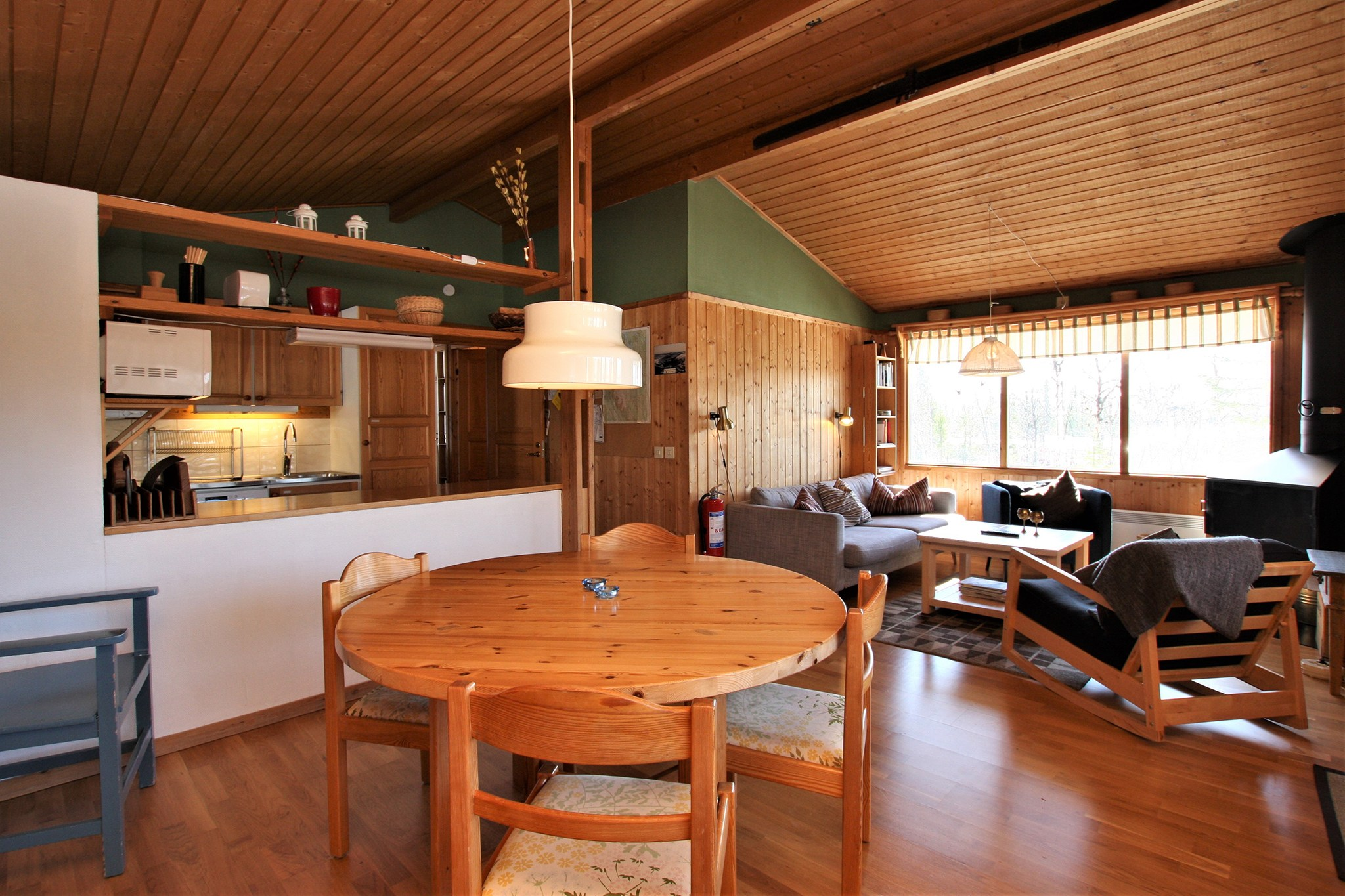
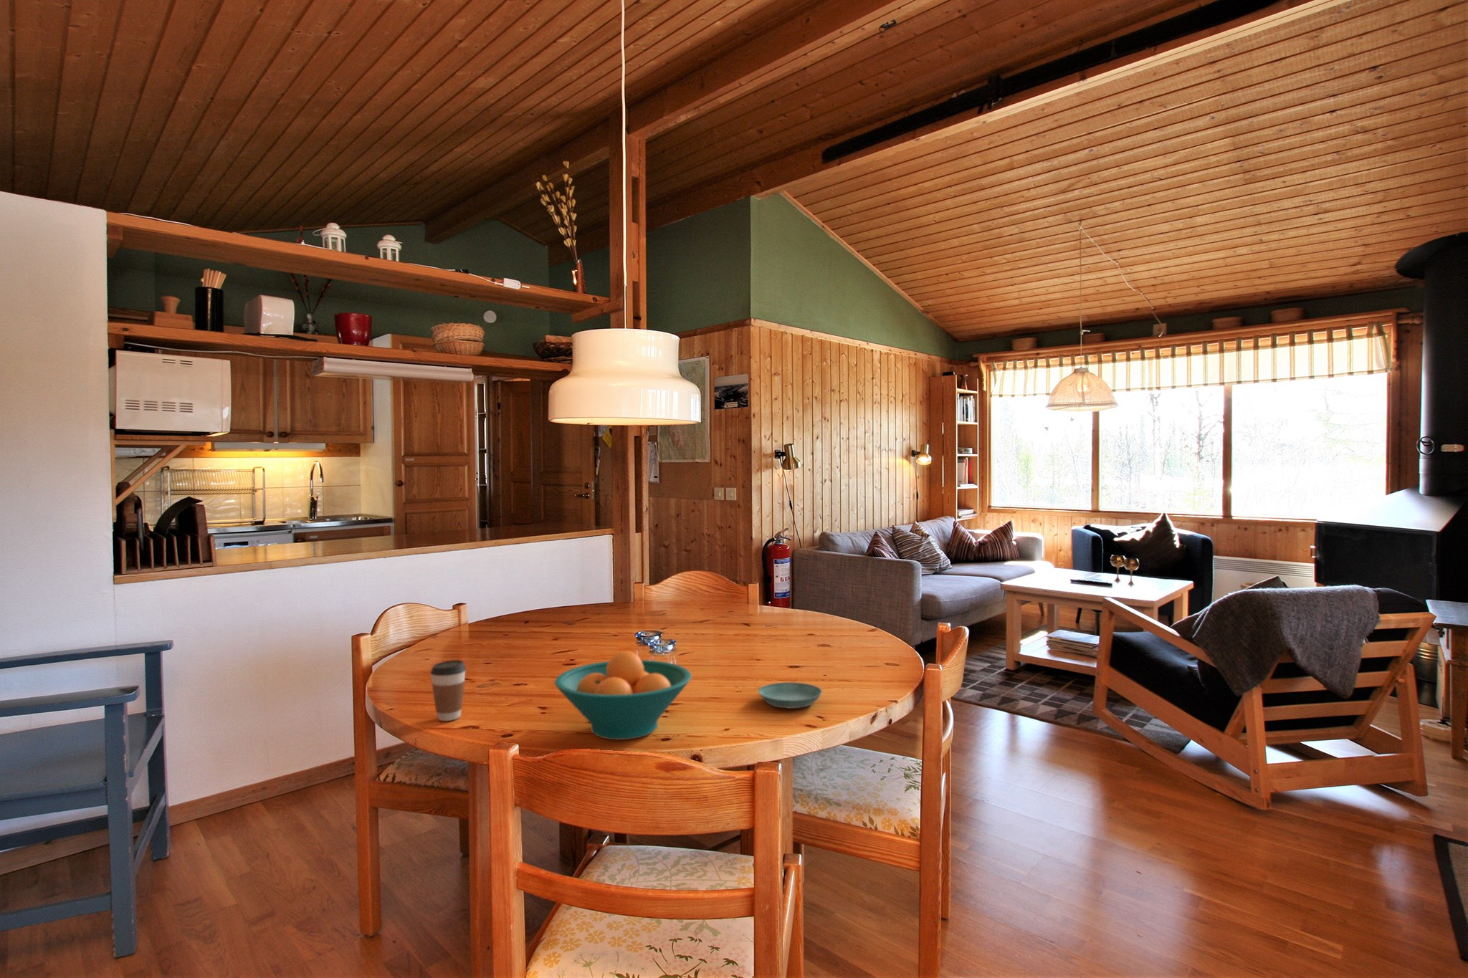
+ coffee cup (447, 690)
+ saucer (790, 695)
+ fruit bowl (623, 691)
